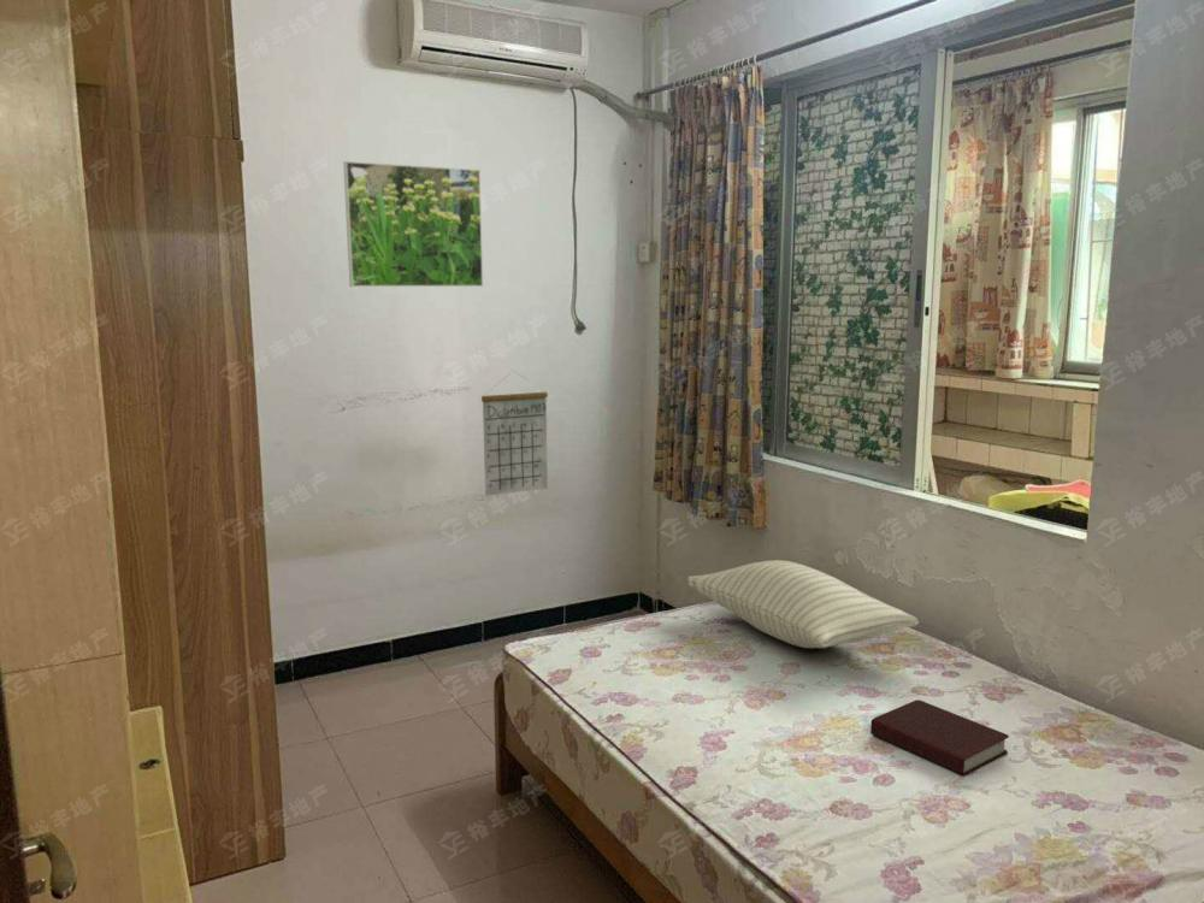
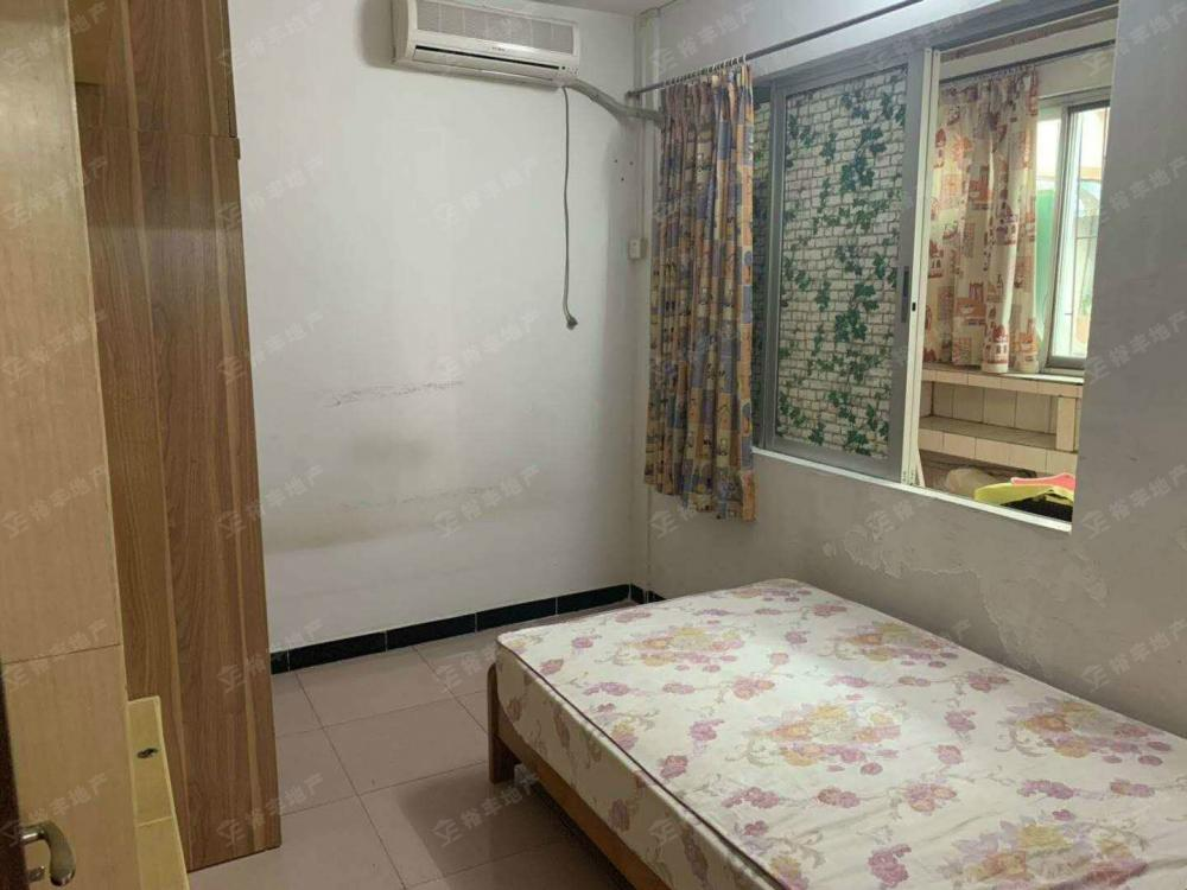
- book (938, 734)
- pillow (795, 602)
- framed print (415, 226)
- calendar (515, 431)
